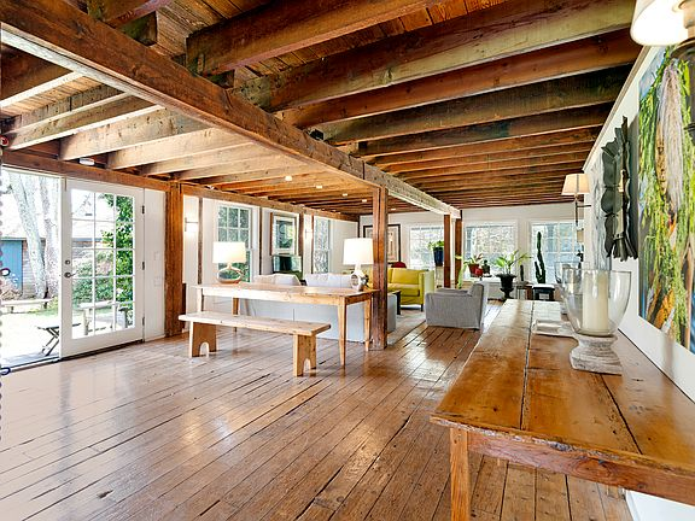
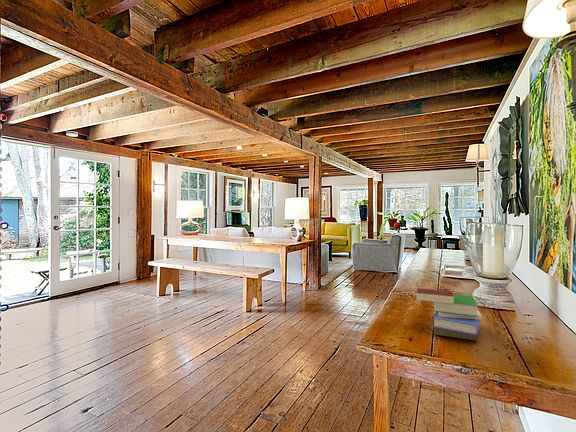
+ book (447, 308)
